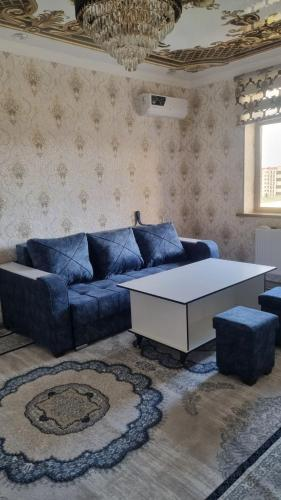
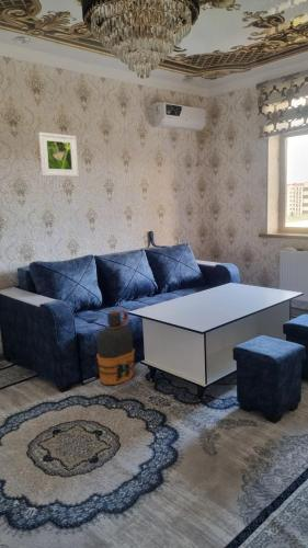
+ water bottle (115, 345)
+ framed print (59, 155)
